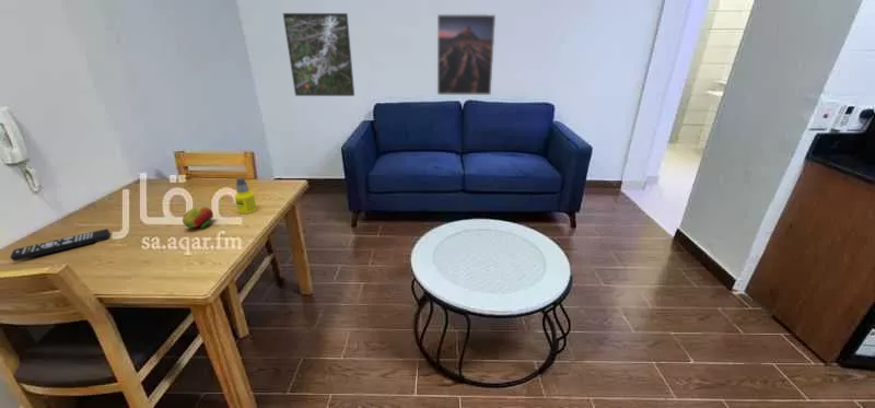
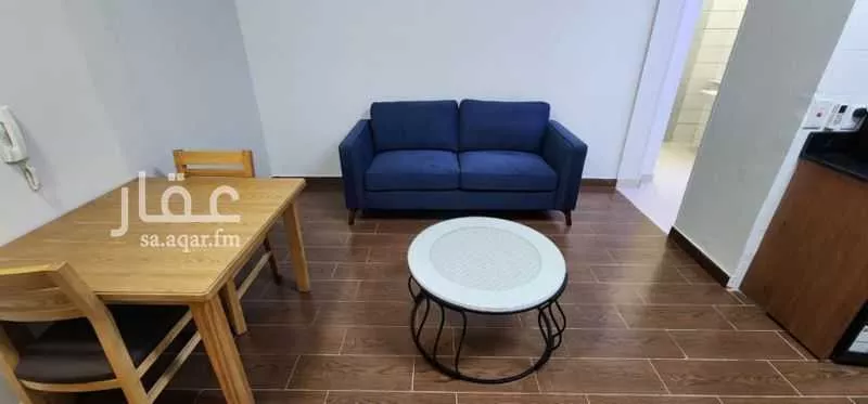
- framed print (319, 56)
- remote control (62, 244)
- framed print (465, 56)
- bottle (244, 195)
- fruit (198, 217)
